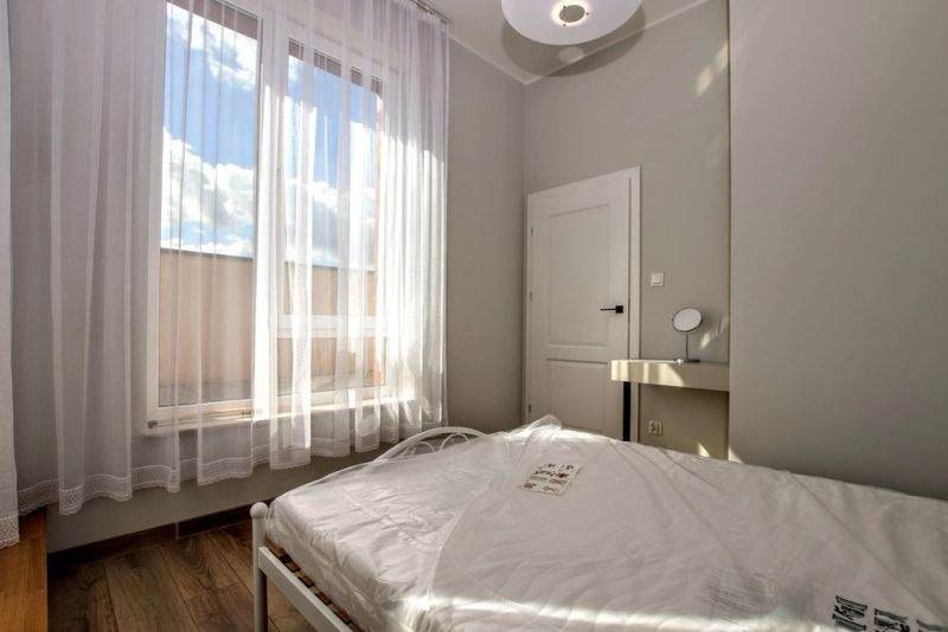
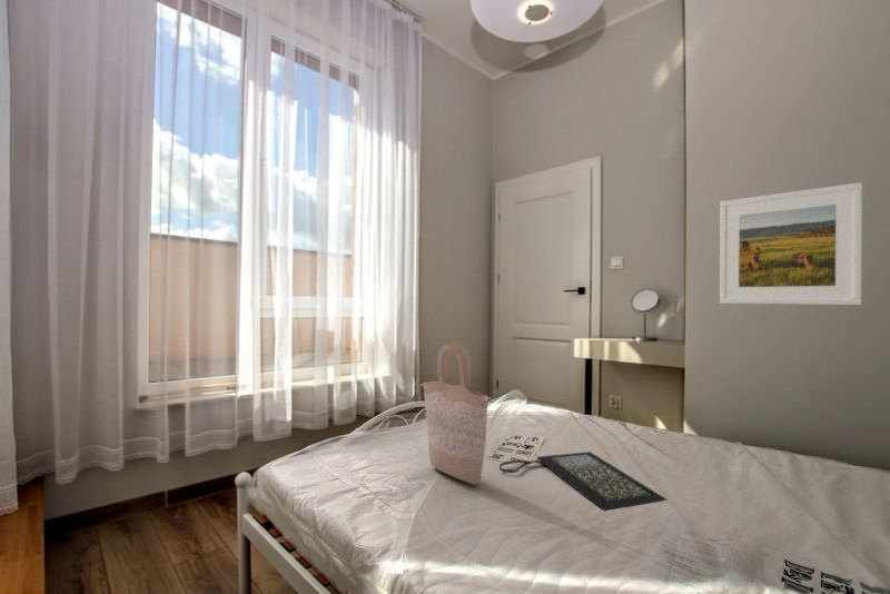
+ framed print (784, 248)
+ shopping bag (454, 408)
+ clutch bag (589, 474)
